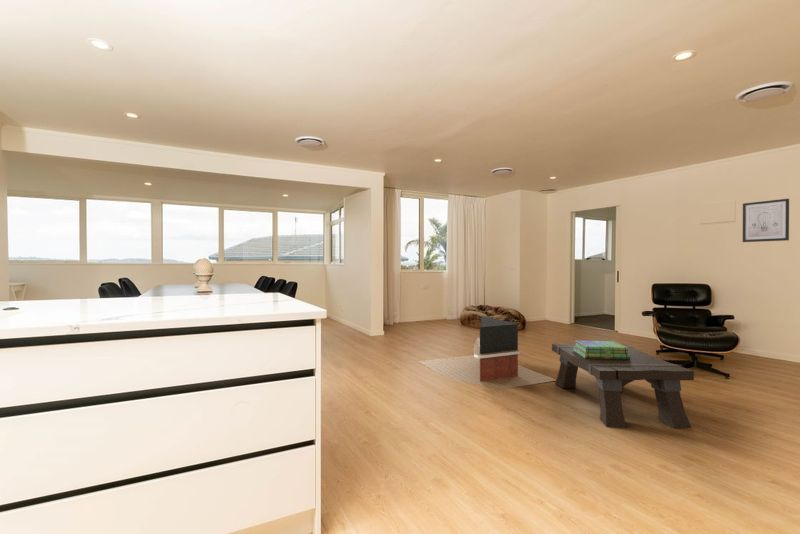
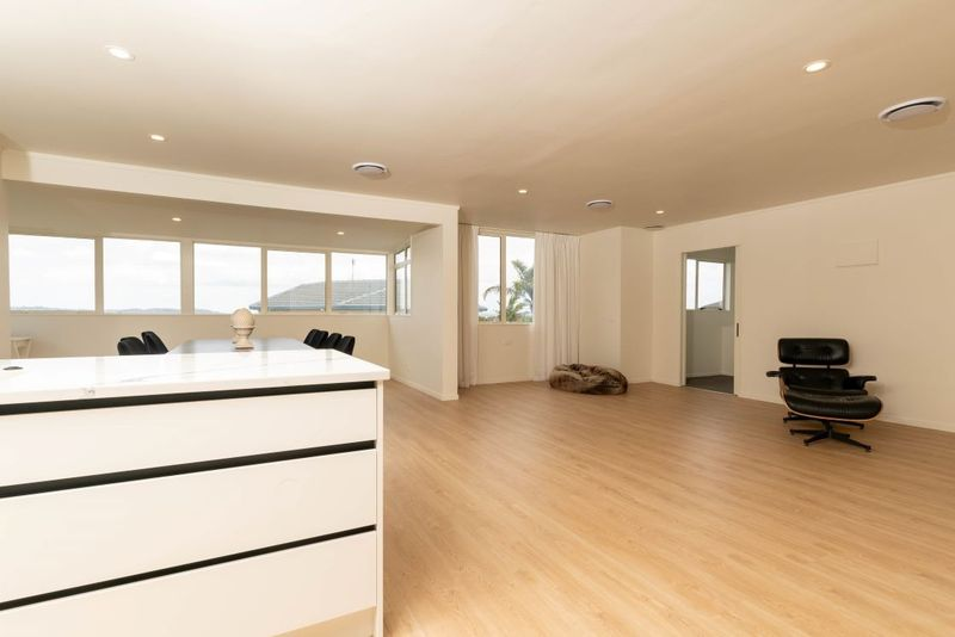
- wall art (764, 221)
- coffee table (612, 378)
- reception desk (481, 345)
- stack of books (600, 348)
